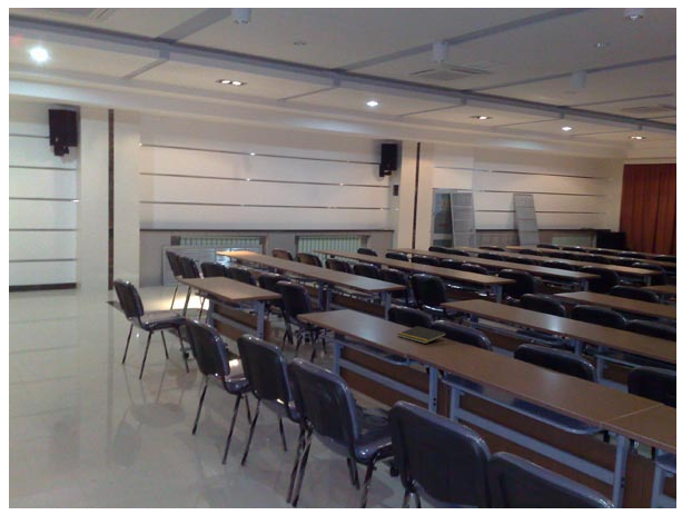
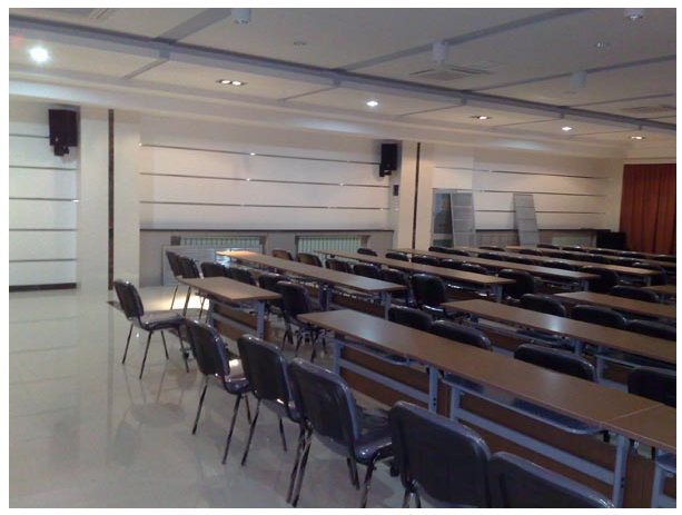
- notepad (421, 334)
